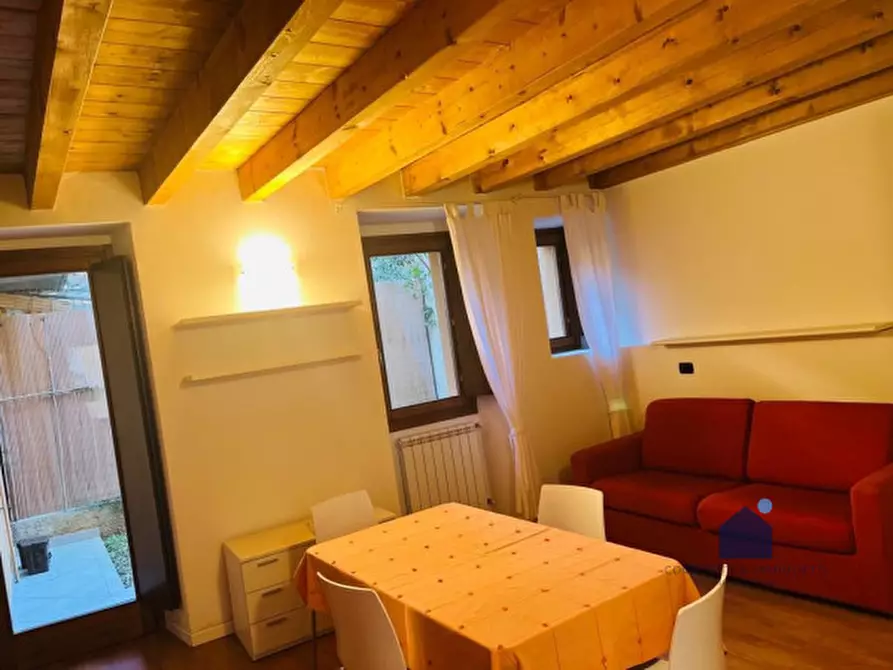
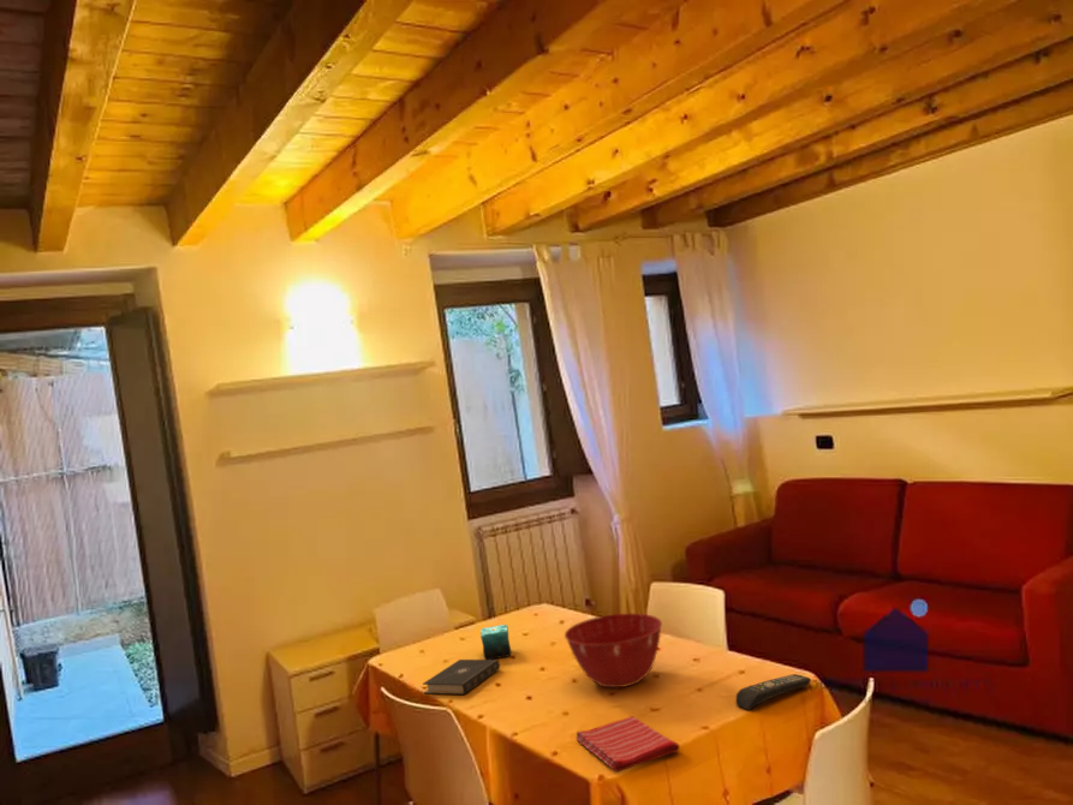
+ remote control (773, 688)
+ candle (495, 636)
+ dish towel (625, 740)
+ book (461, 675)
+ mixing bowl (616, 652)
